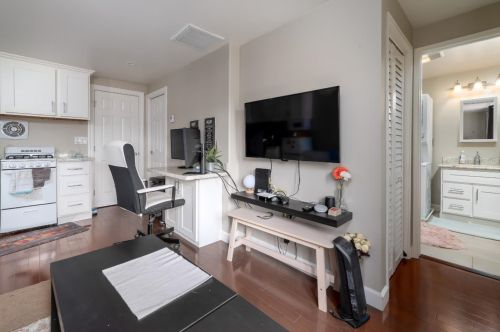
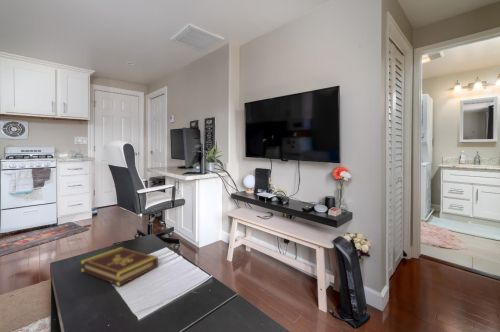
+ book (120, 263)
